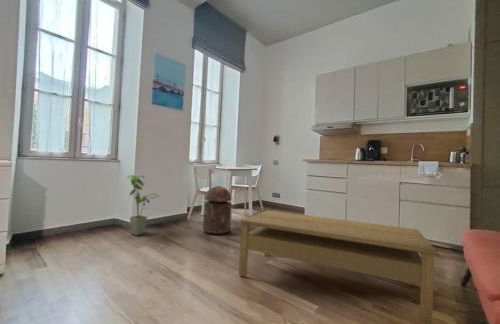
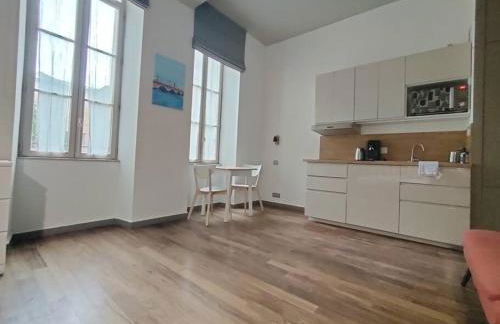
- coffee table (327, 252)
- house plant (138, 205)
- trash can (217, 208)
